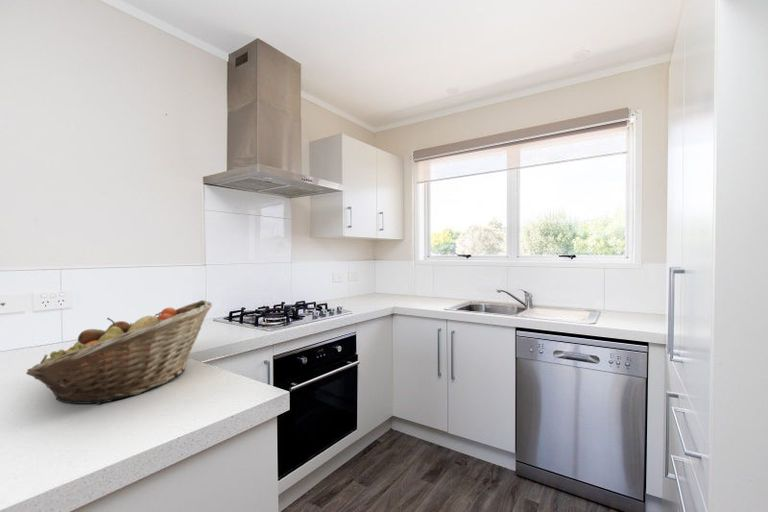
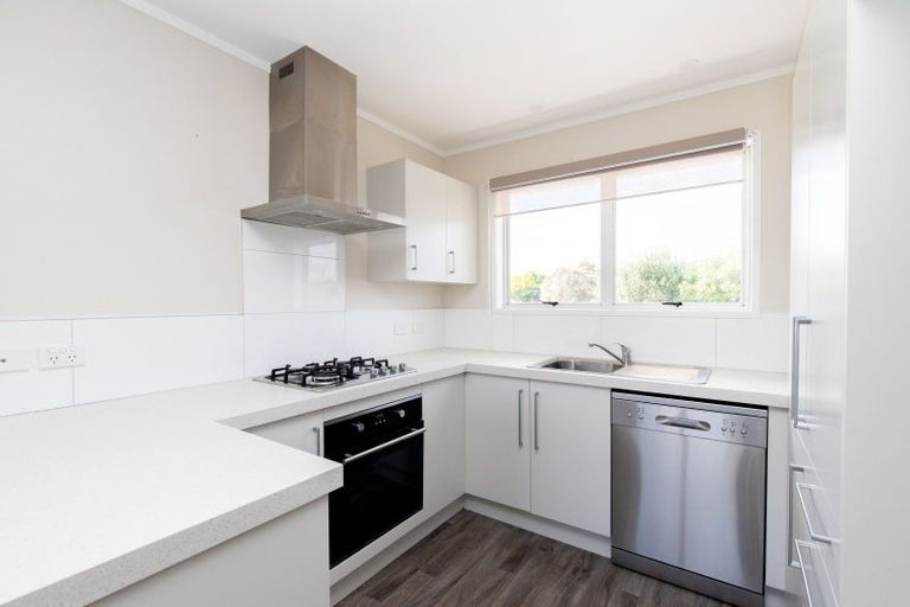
- fruit basket (136, 343)
